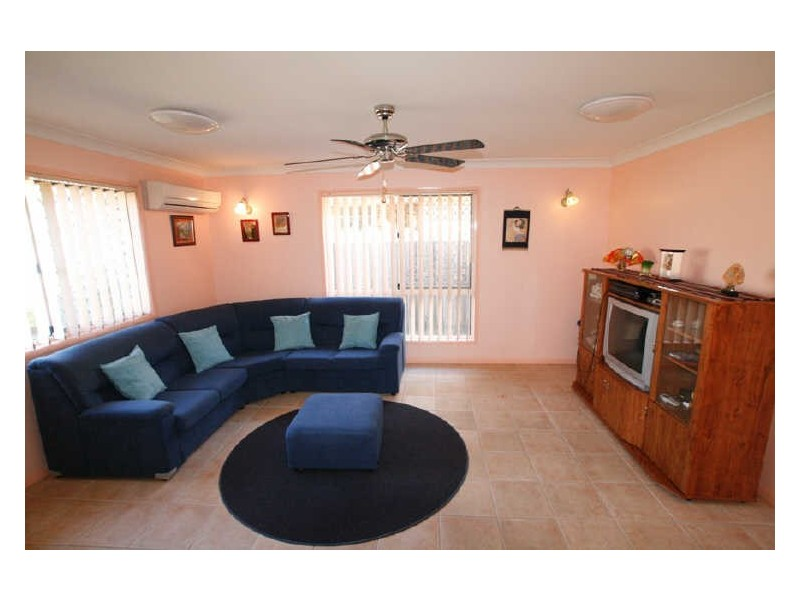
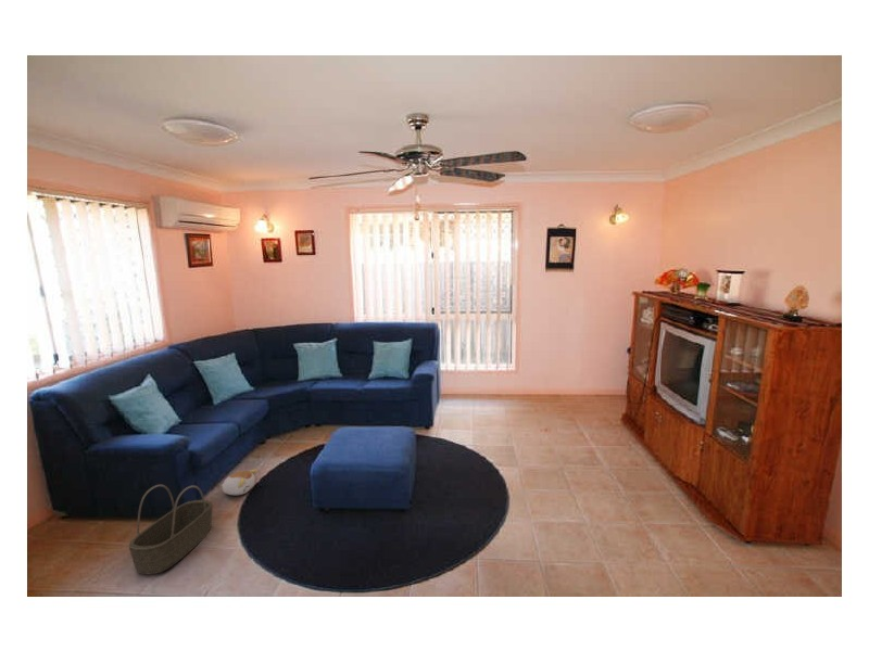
+ plush toy (236, 482)
+ basket (174, 516)
